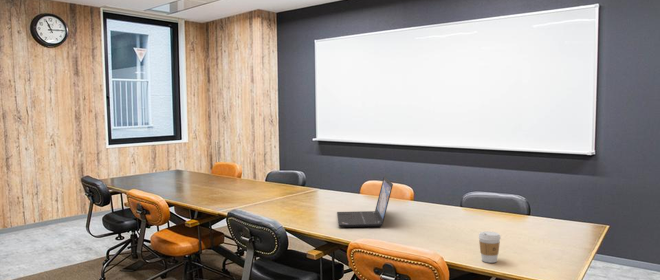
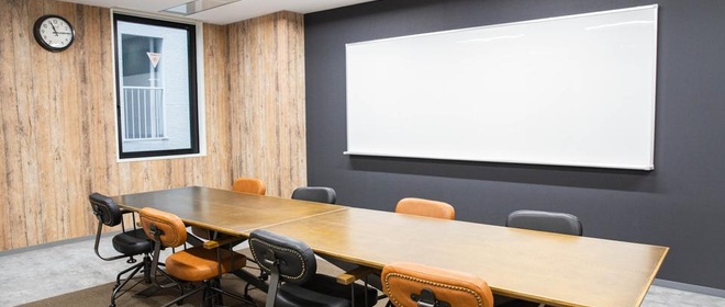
- laptop (363, 211)
- coffee cup (489, 246)
